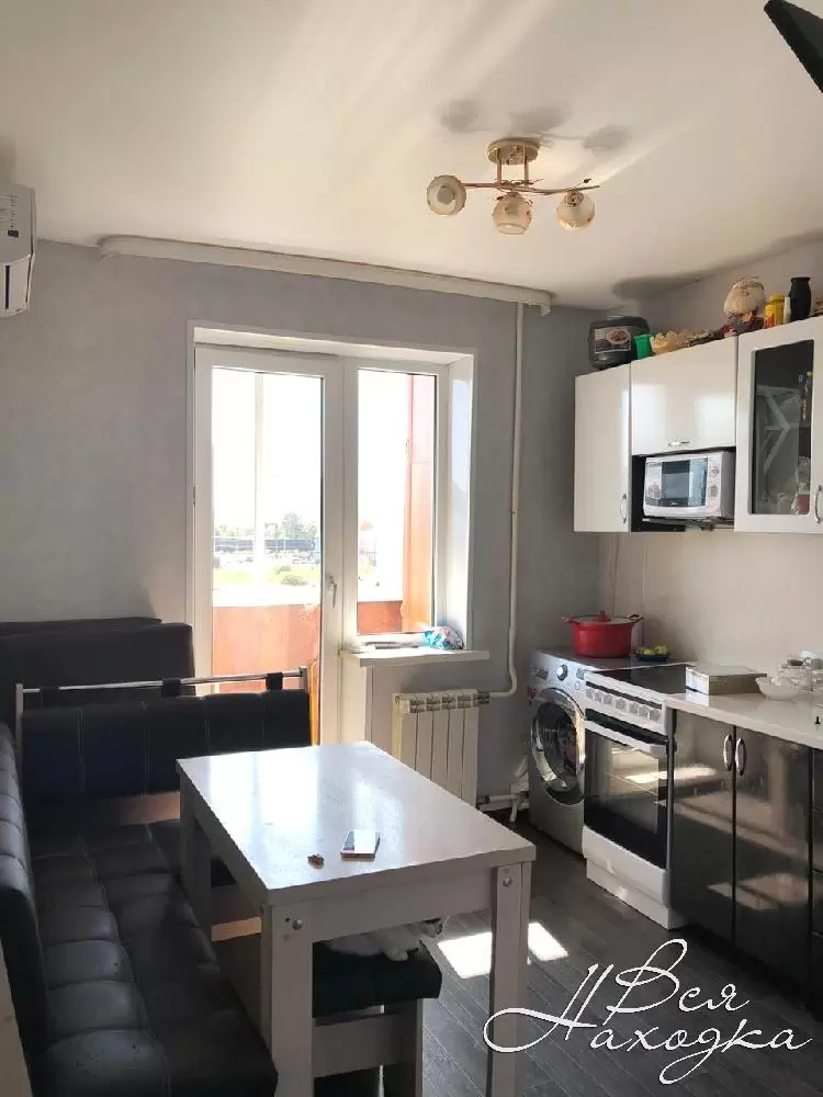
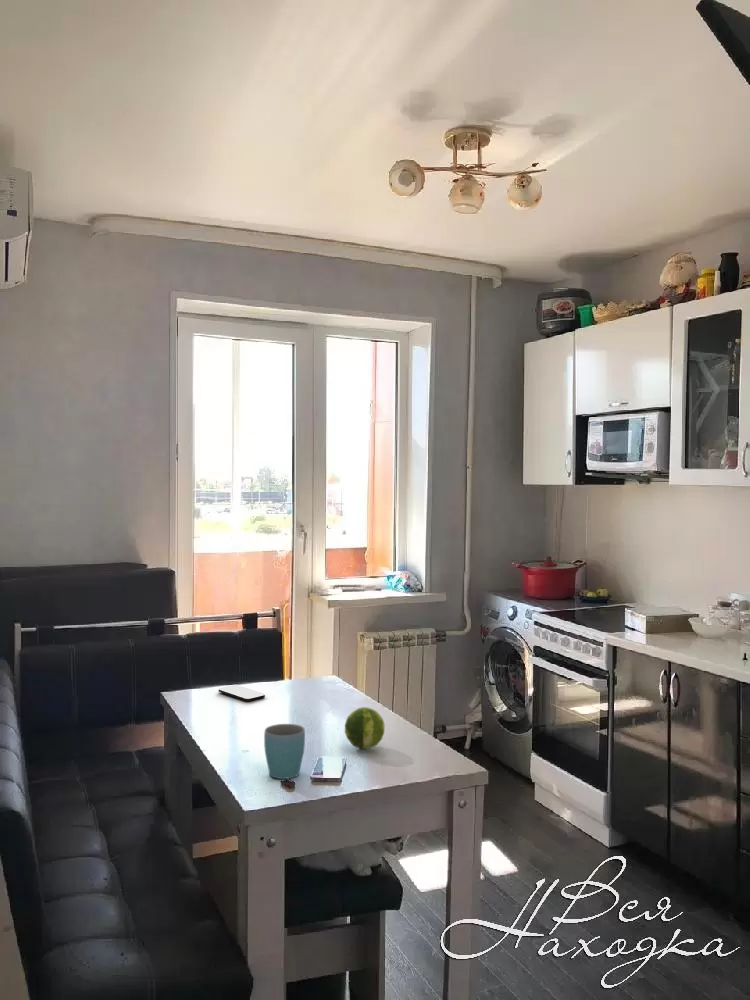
+ smartphone (241, 692)
+ mug (281, 749)
+ fruit (364, 728)
